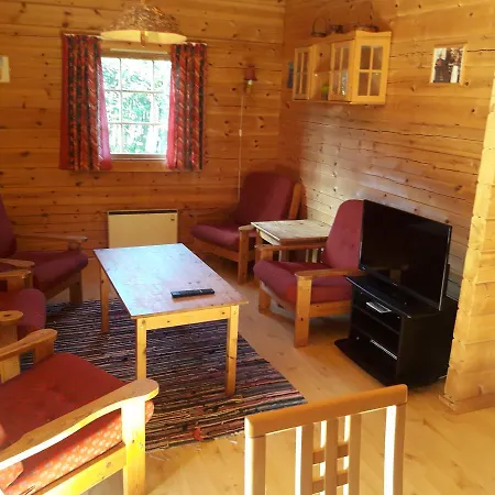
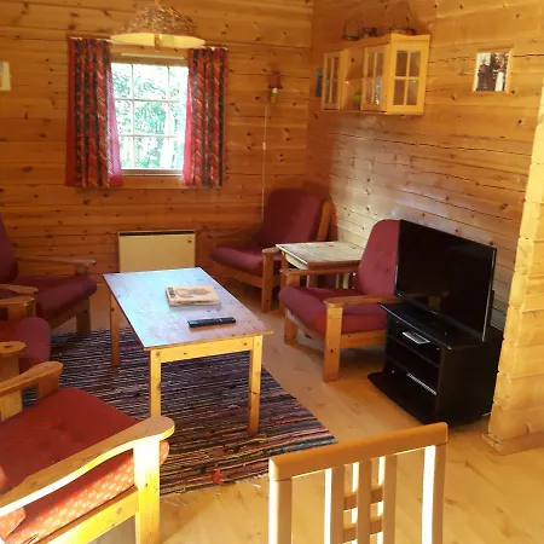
+ board game (191, 294)
